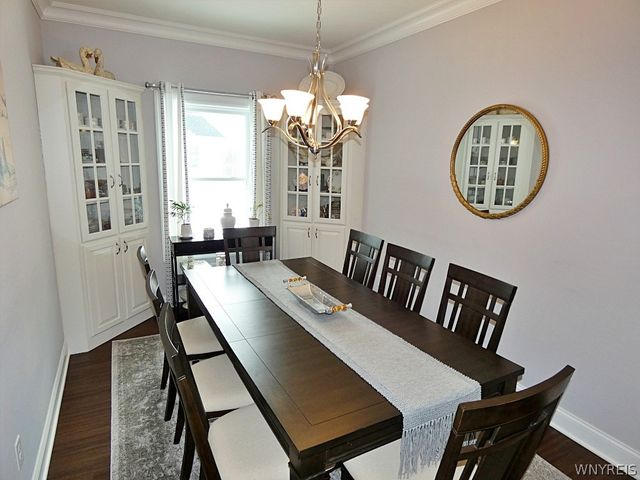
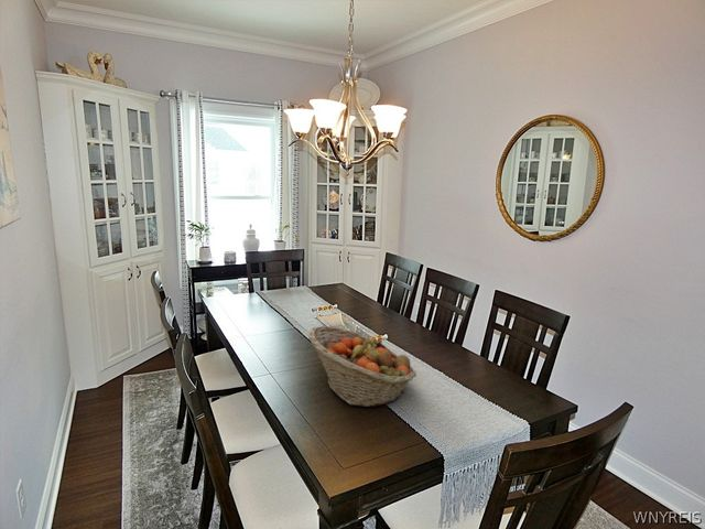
+ fruit basket (360, 360)
